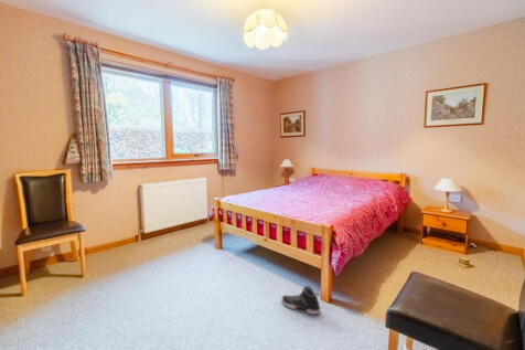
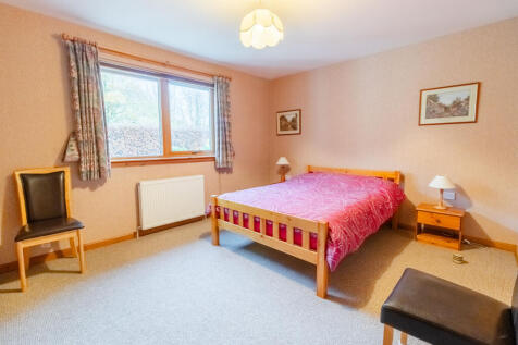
- sneaker (300, 296)
